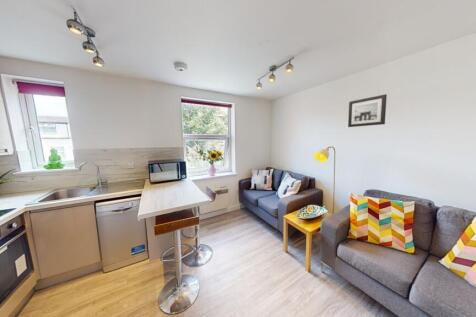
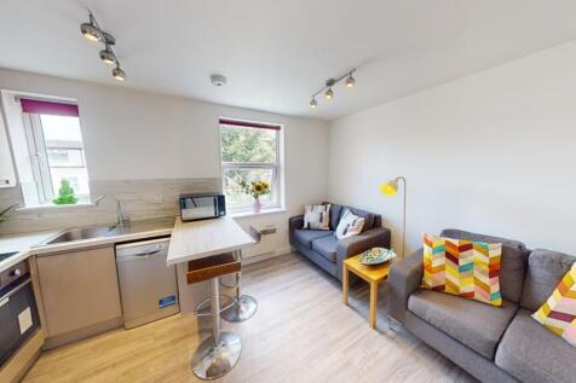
- wall art (365, 112)
